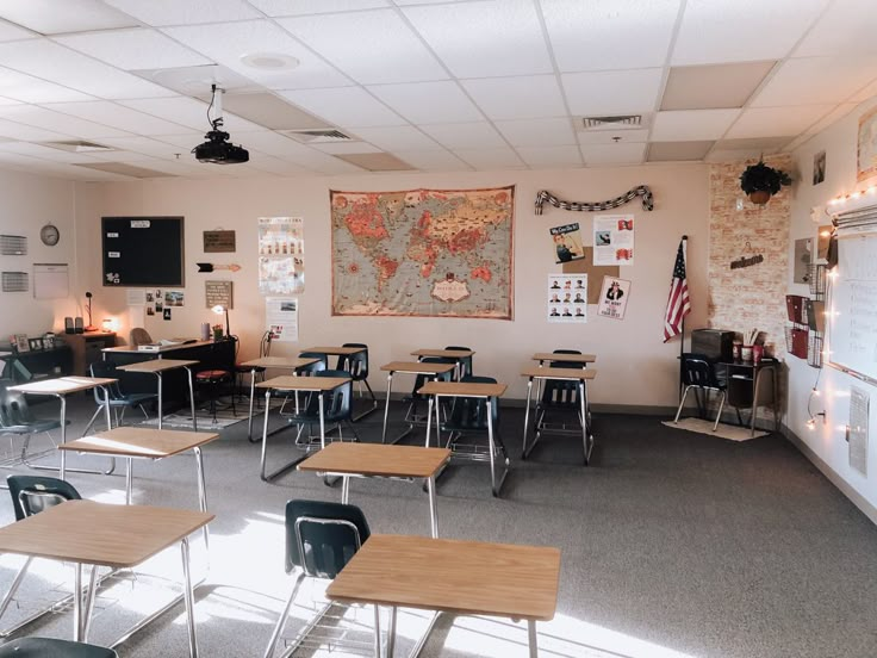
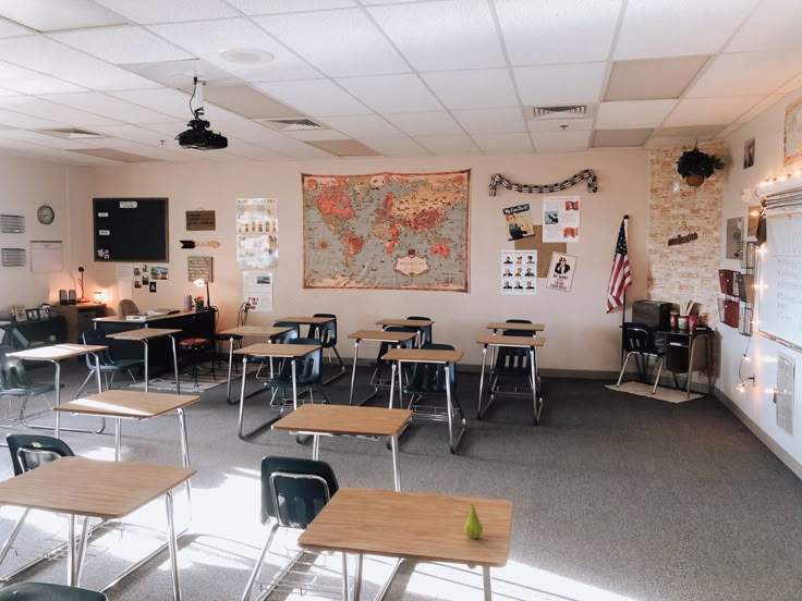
+ fruit (473, 519)
